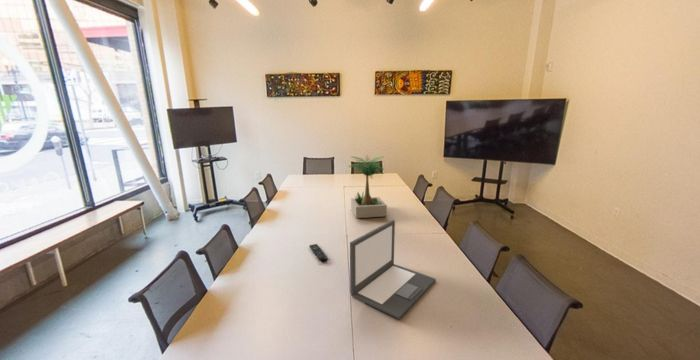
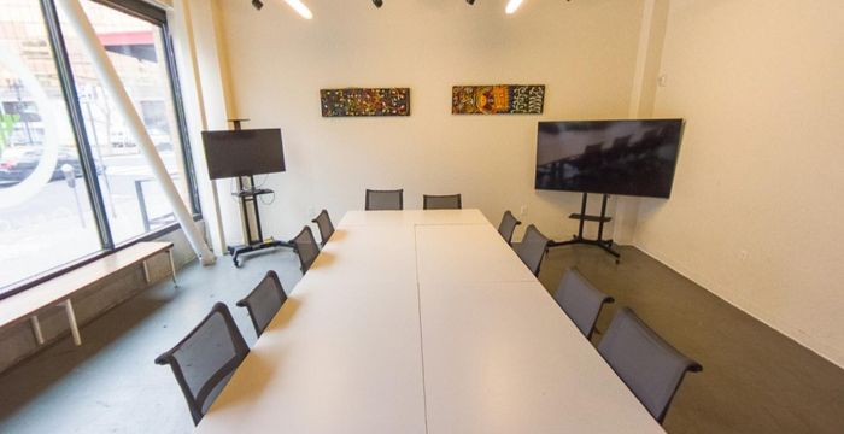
- potted plant (366, 184)
- laptop (393, 262)
- remote control (318, 252)
